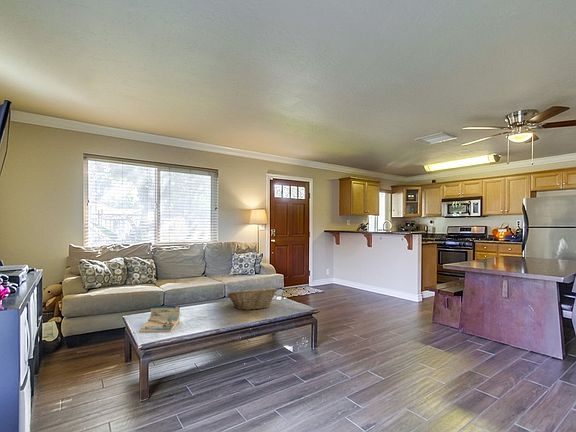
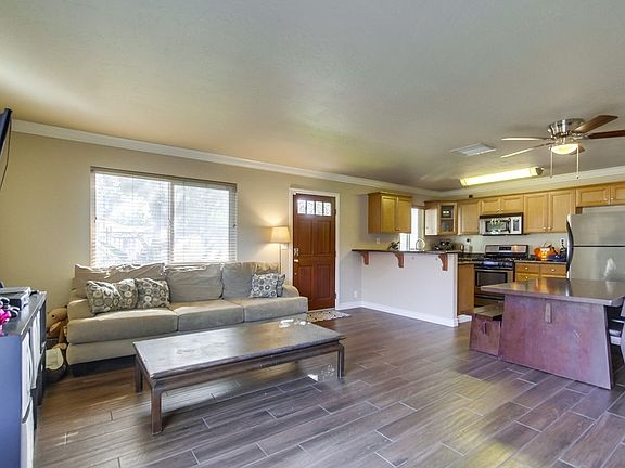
- book (160, 318)
- fruit basket (252, 296)
